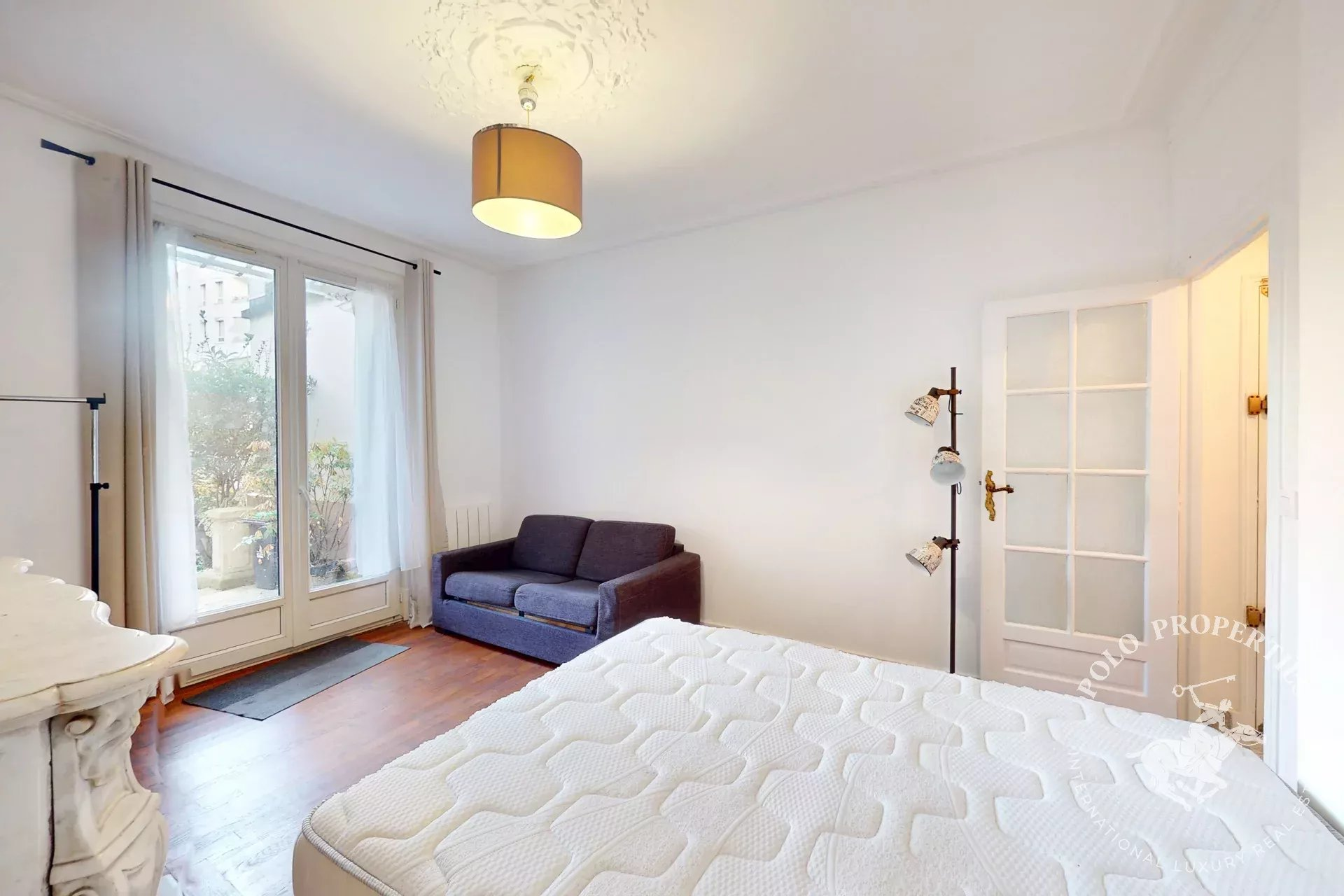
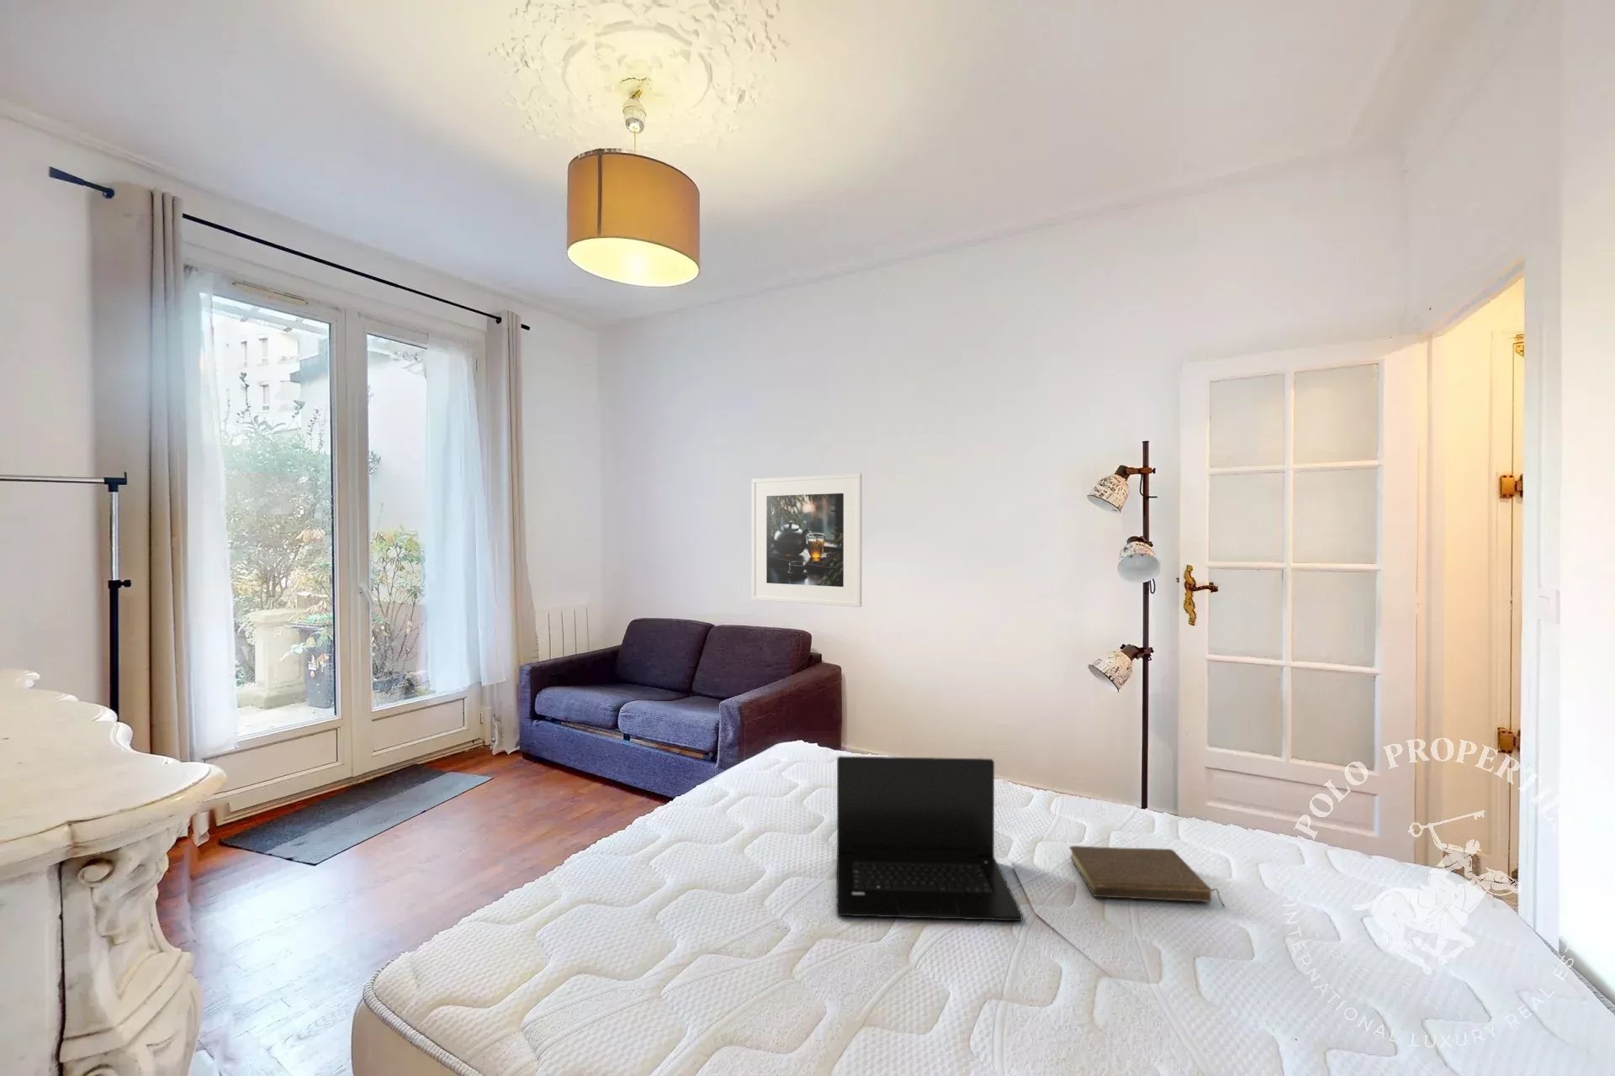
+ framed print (803, 539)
+ laptop (920, 831)
+ book (1143, 879)
